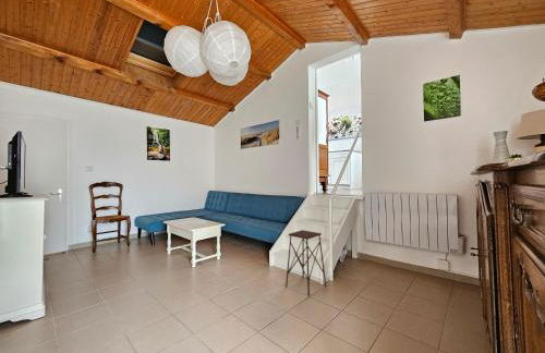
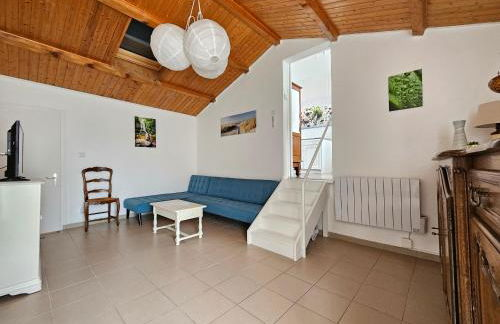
- side table (306, 260)
